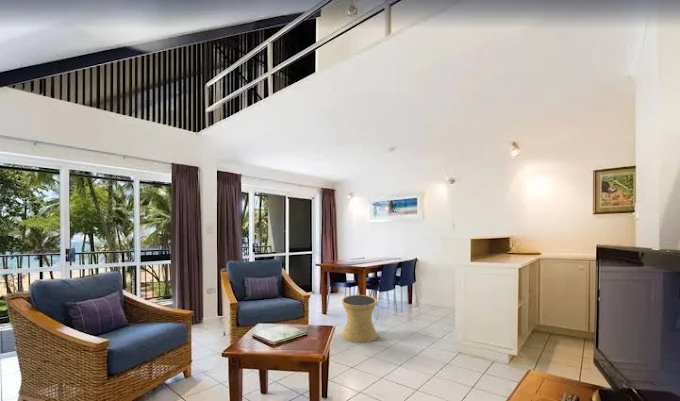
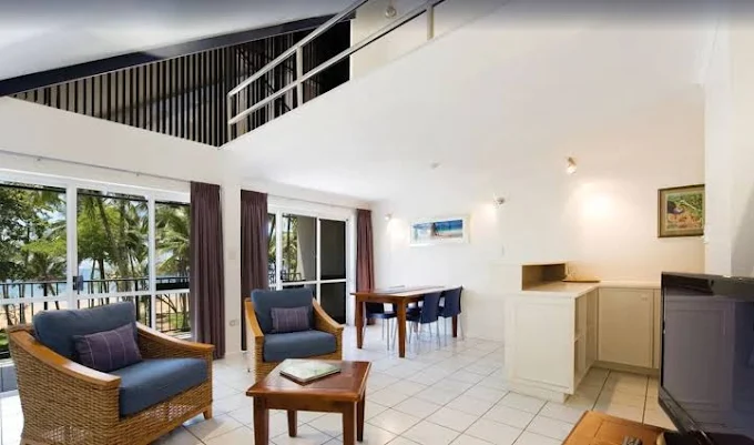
- side table (359, 318)
